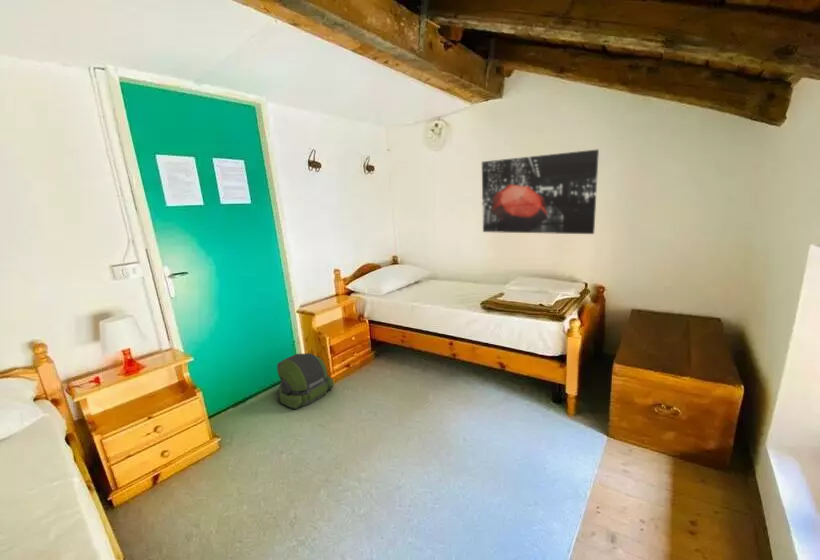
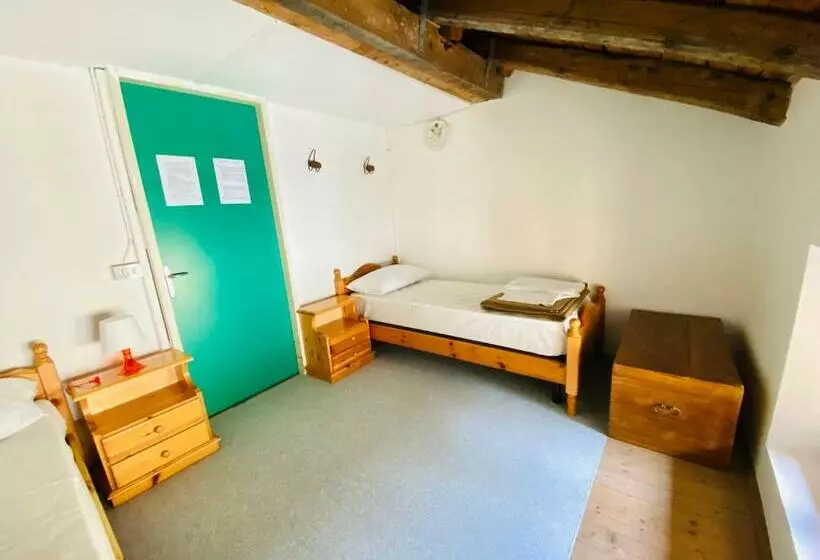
- wall art (534, 195)
- backpack (298, 373)
